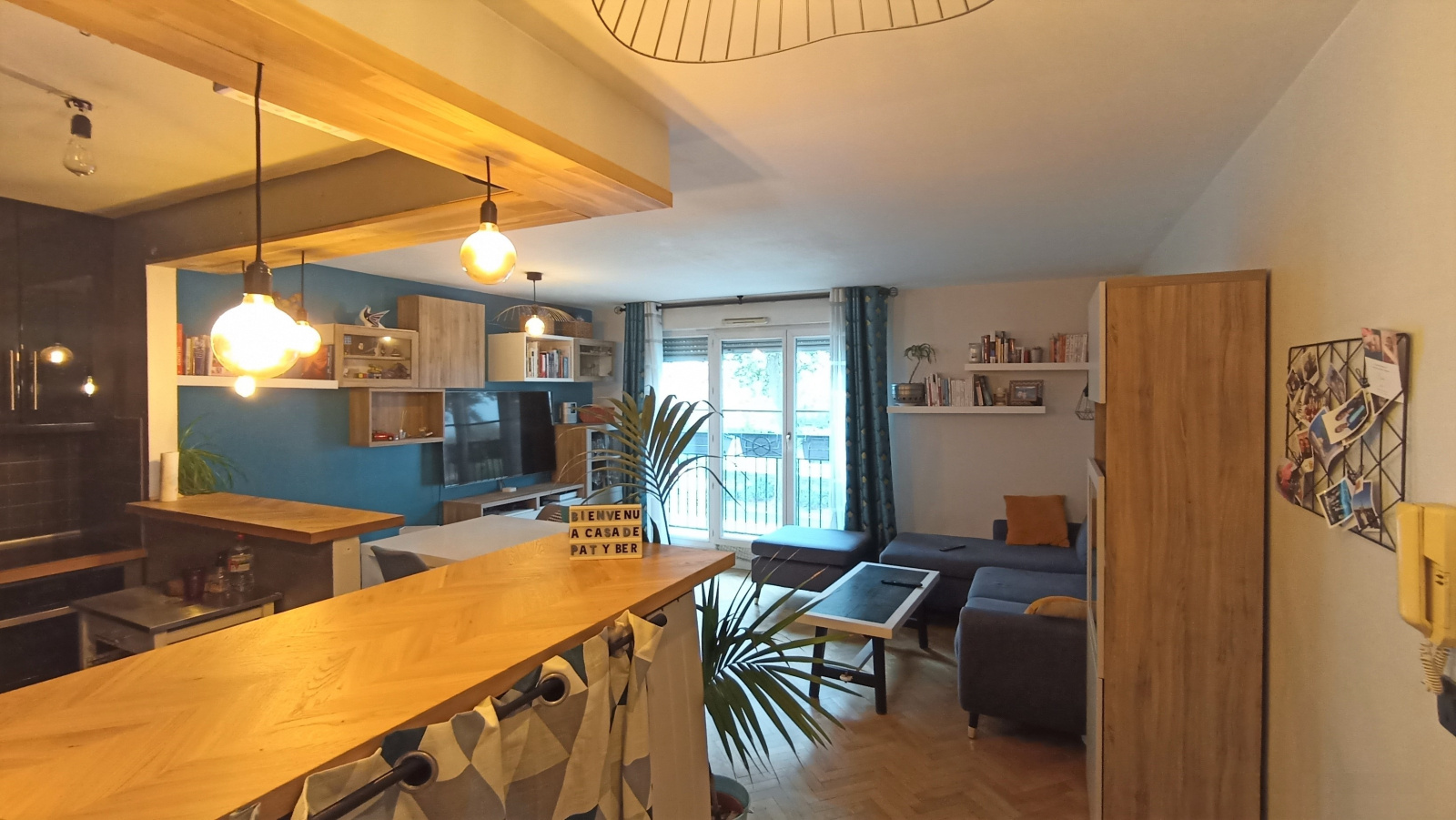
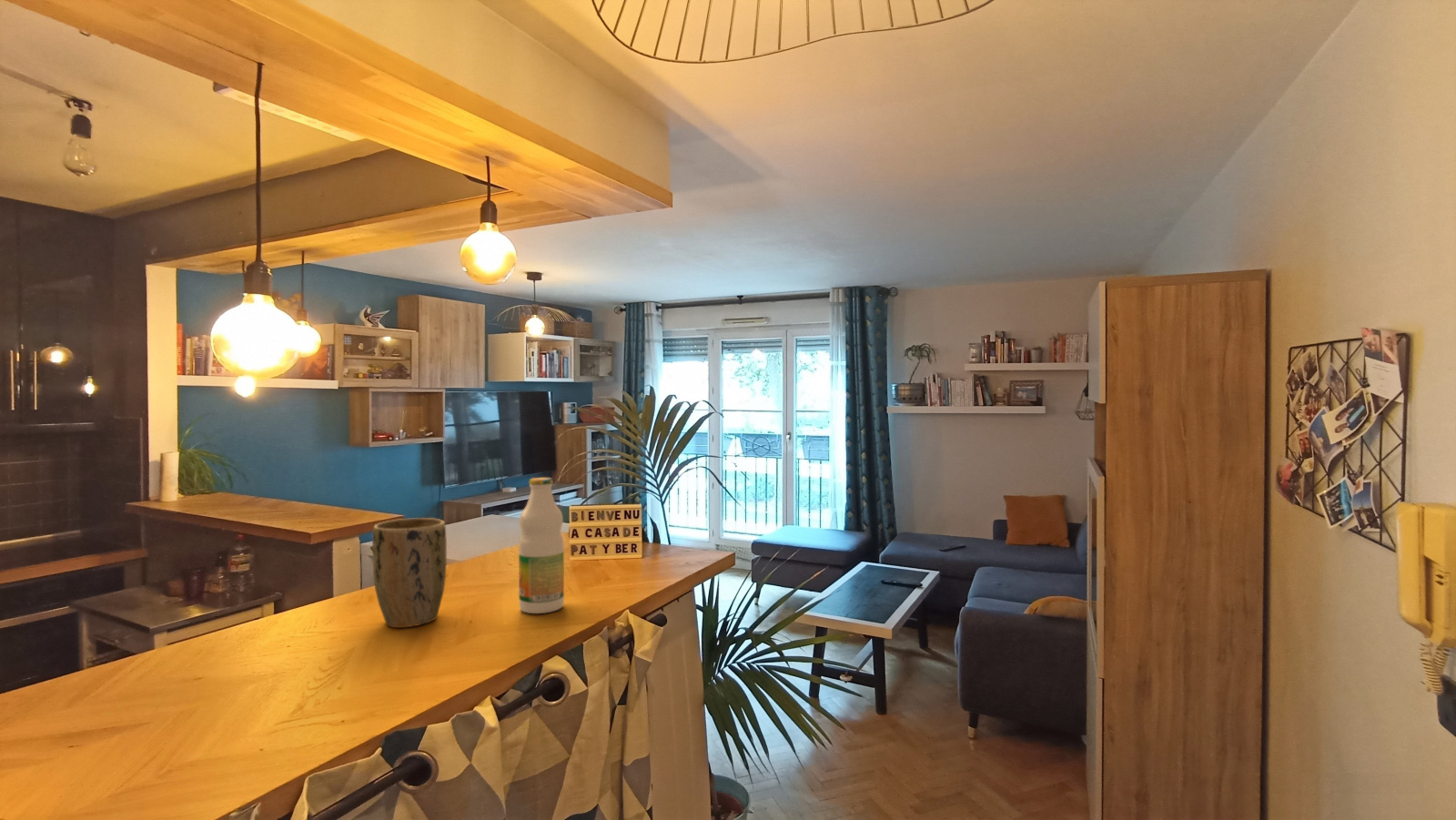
+ plant pot (410, 572)
+ bottle (541, 542)
